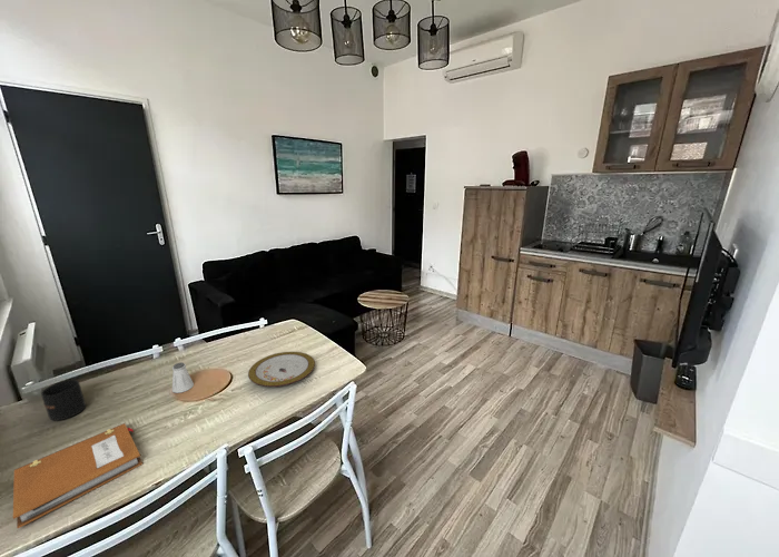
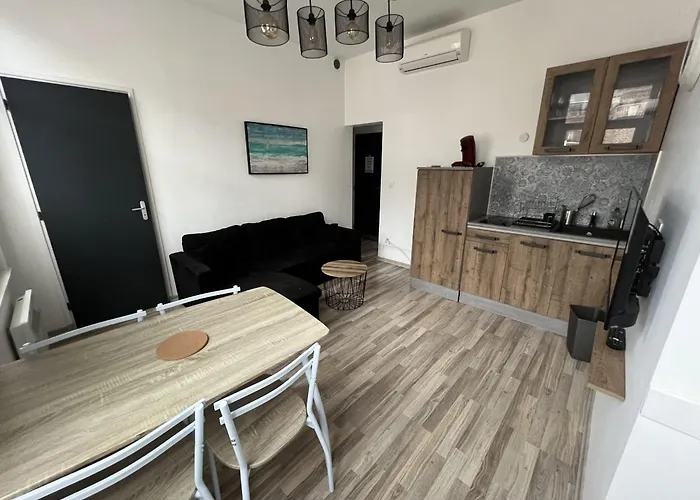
- notebook (82, 463)
- plate (283, 369)
- mug (63, 398)
- saltshaker (180, 375)
